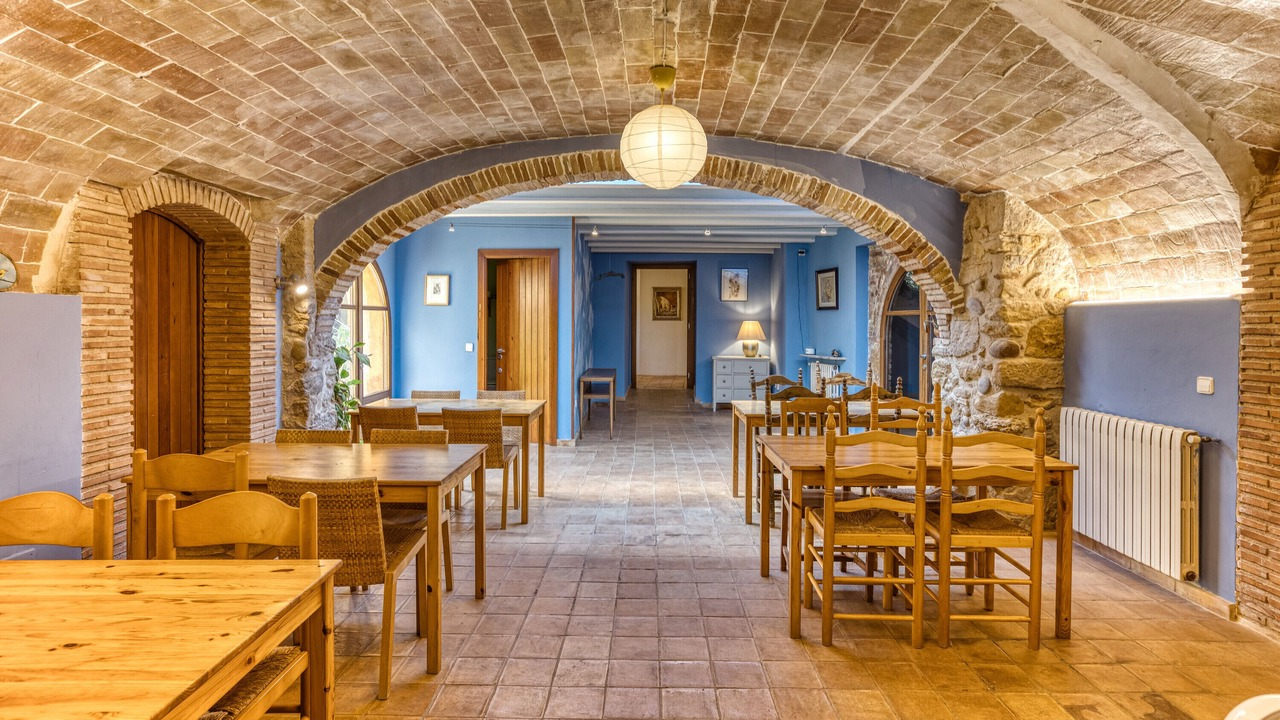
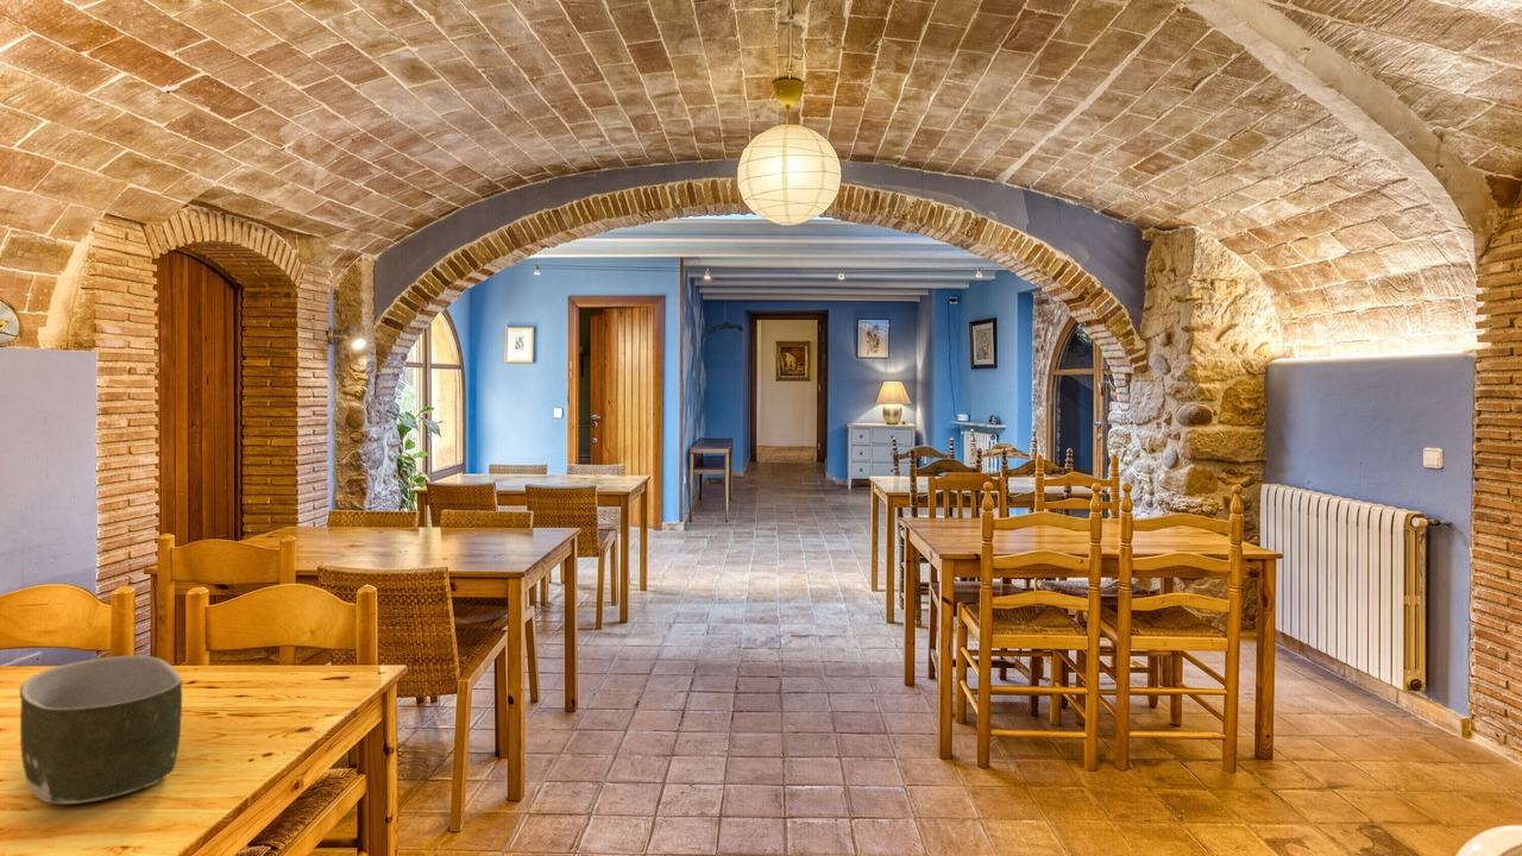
+ bowl (101, 728)
